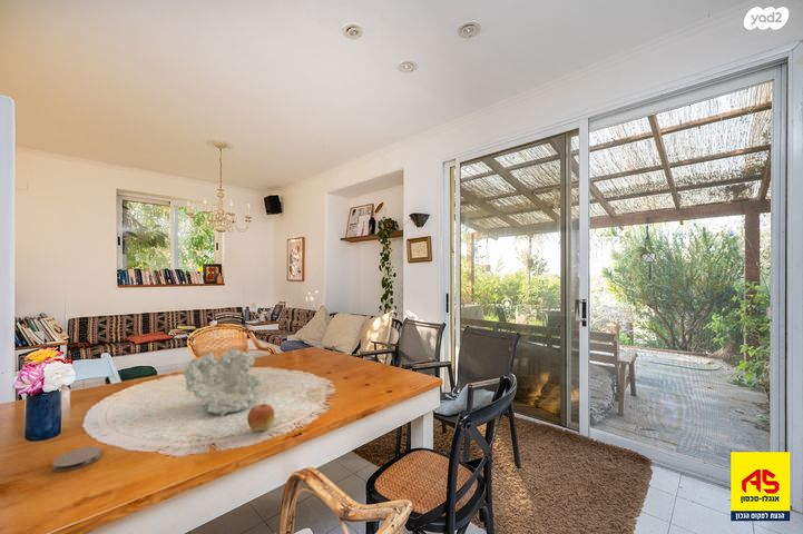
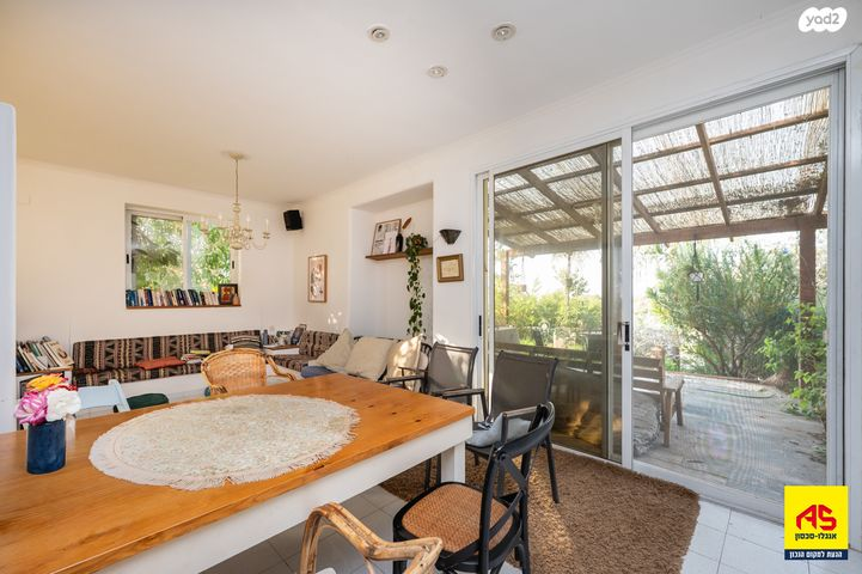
- decorative bowl (227, 379)
- coaster (77, 458)
- apple (261, 417)
